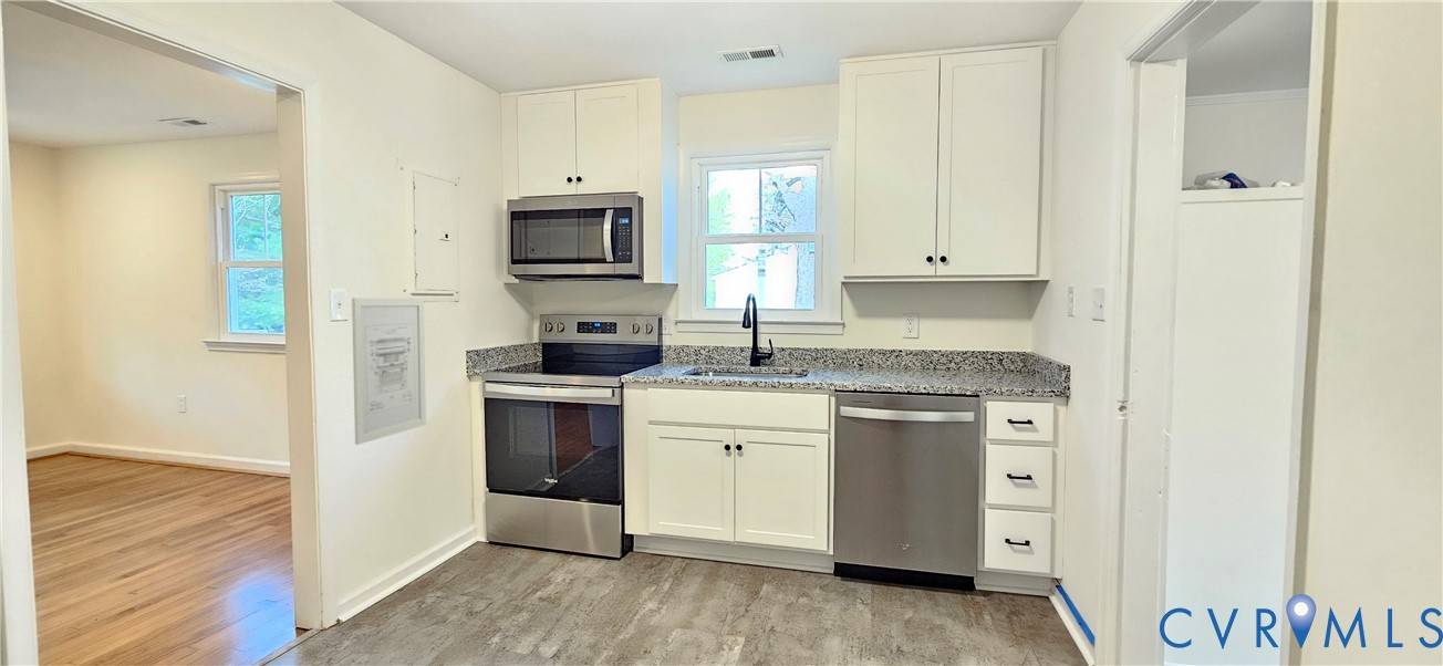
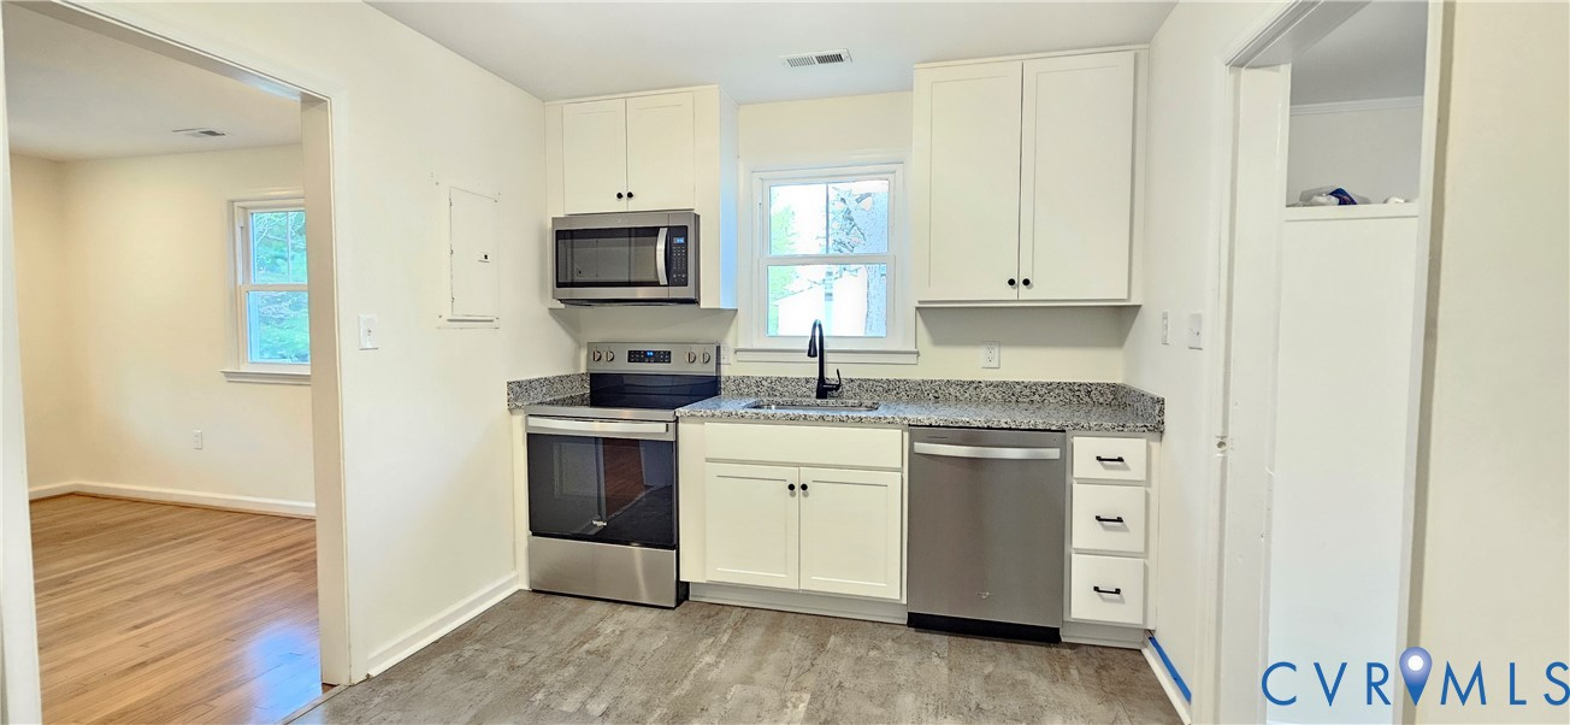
- wall art (392, 366)
